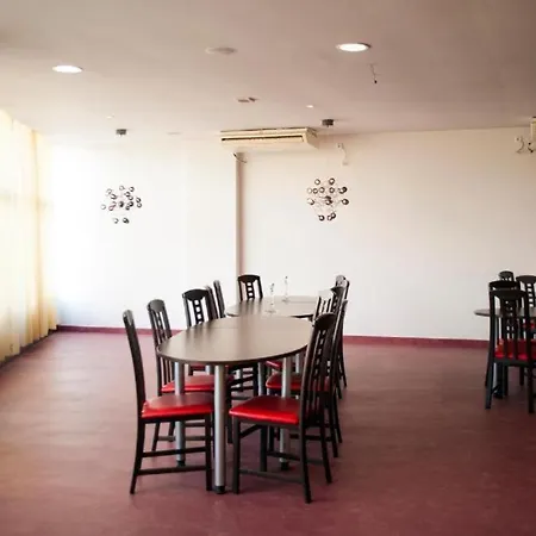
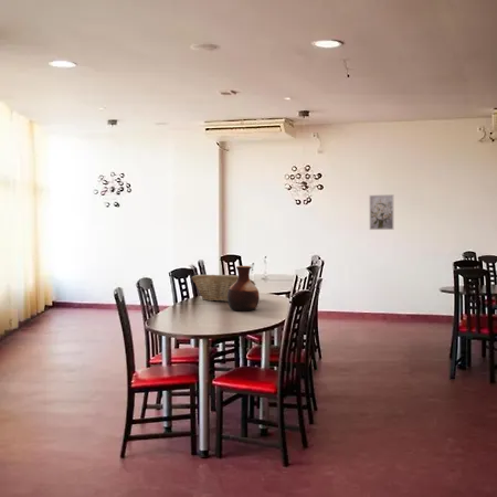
+ wall art (381, 212)
+ fruit basket (223, 286)
+ vase (243, 287)
